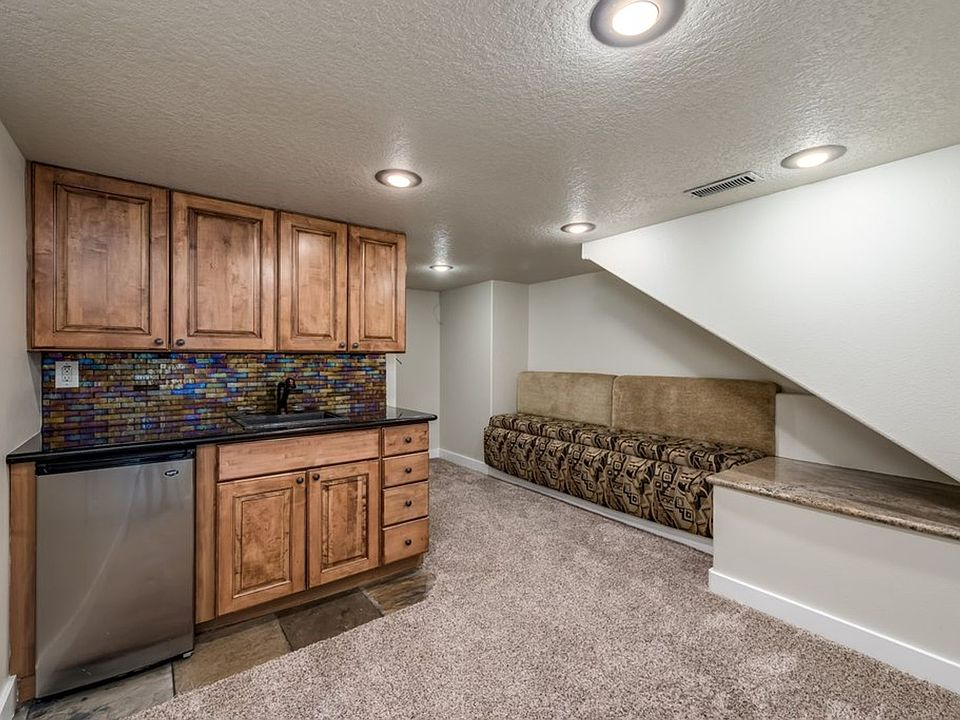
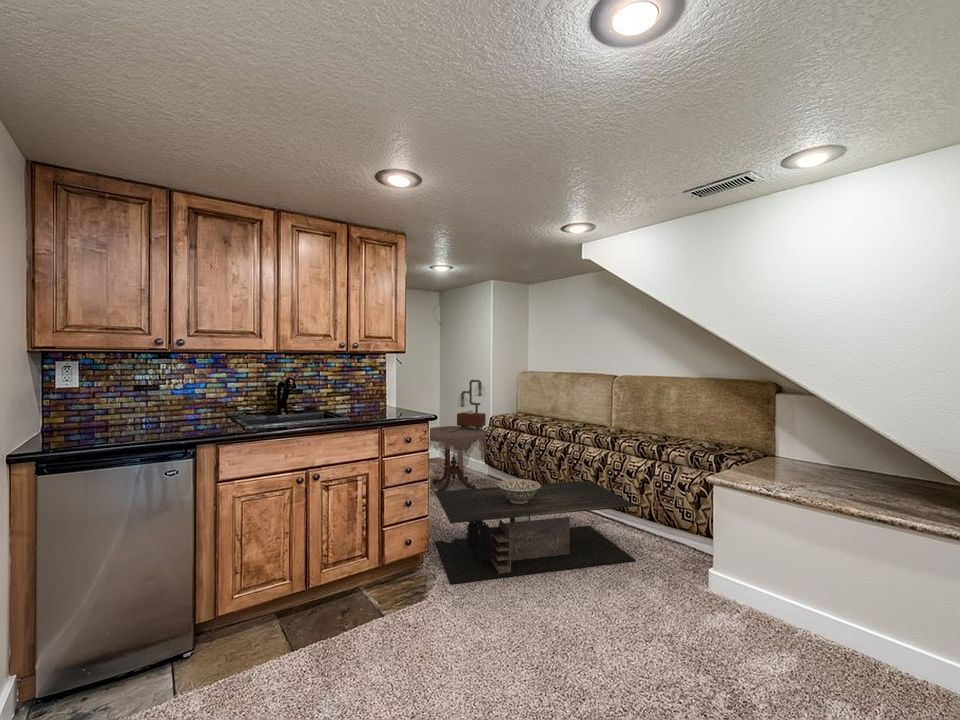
+ side table (453, 458)
+ coffee table (530, 524)
+ table lamp (462, 404)
+ decorative bowl (519, 492)
